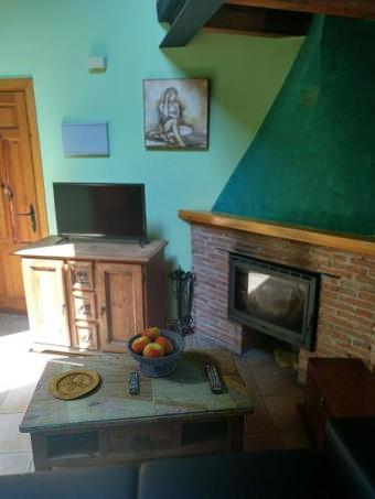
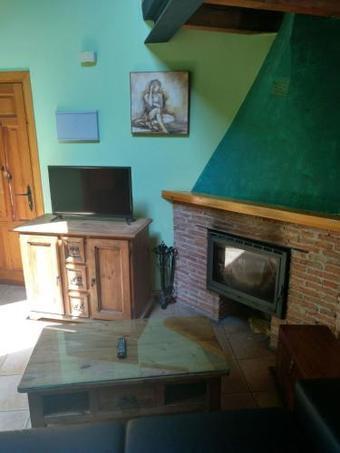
- plate (74, 382)
- remote control (213, 378)
- fruit bowl (157, 350)
